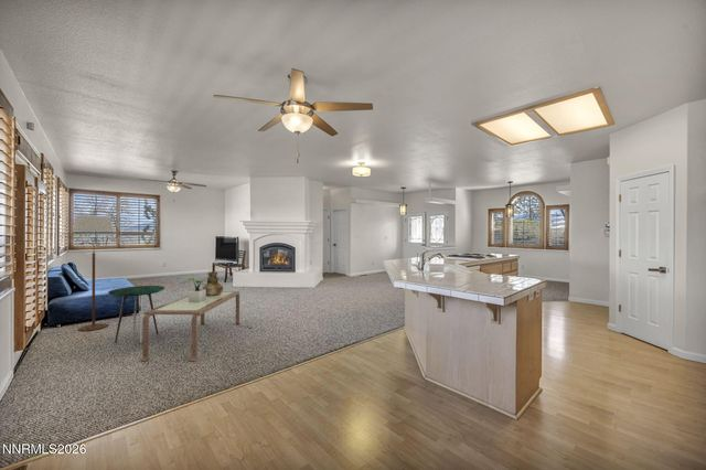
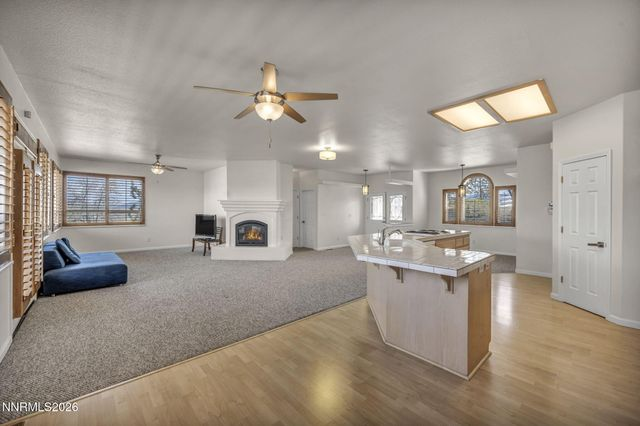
- vessel (213, 282)
- side table (139, 313)
- coffee table (201, 319)
- floor lamp (94, 268)
- potted plant (199, 288)
